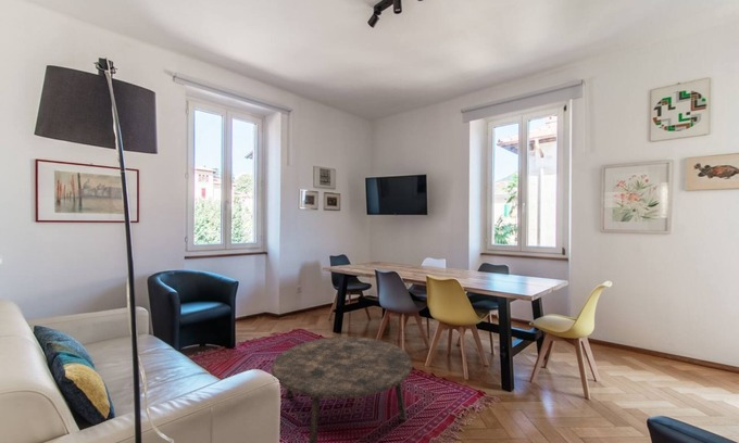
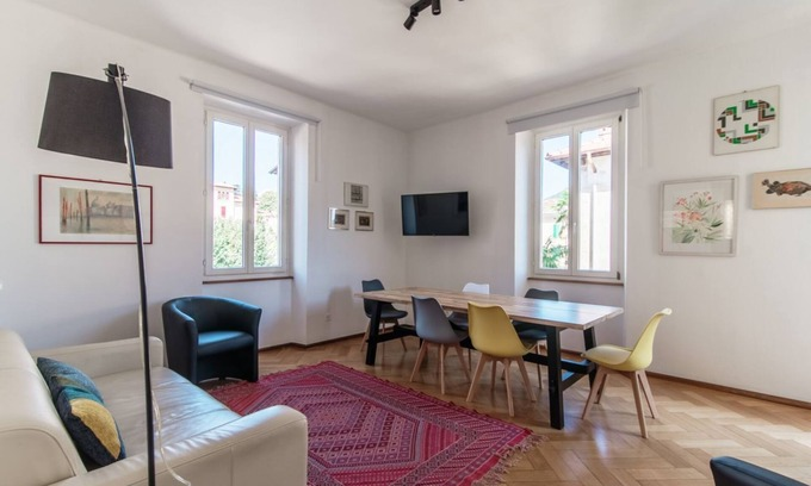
- coffee table (342, 383)
